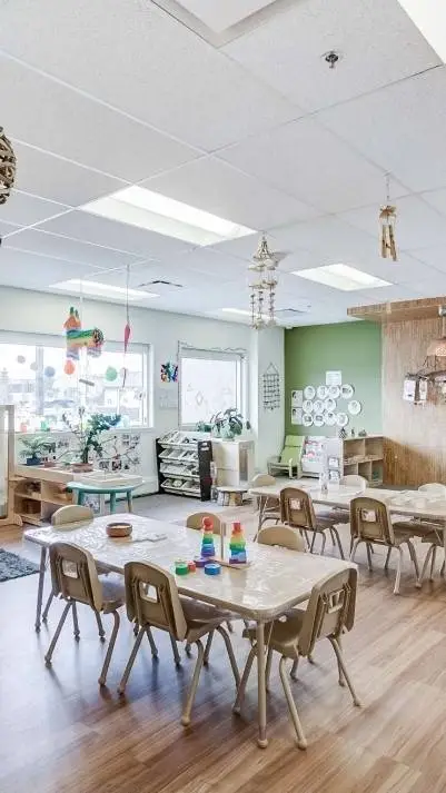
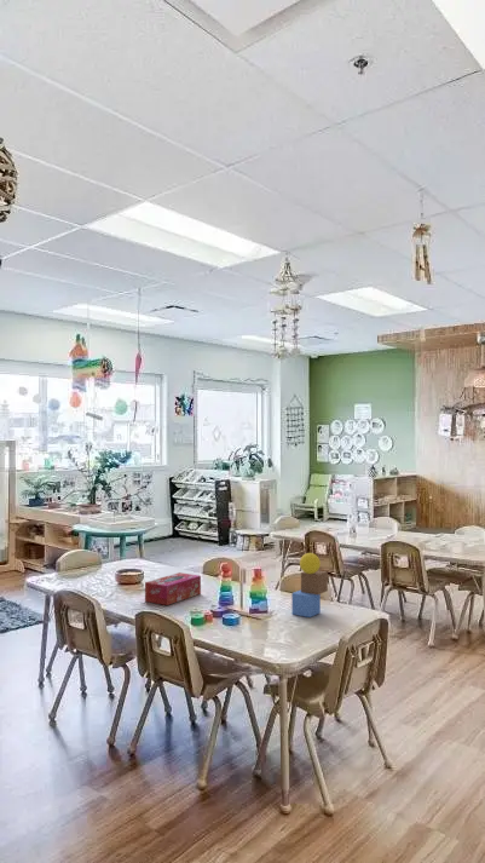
+ toy blocks (310, 582)
+ tissue box (173, 587)
